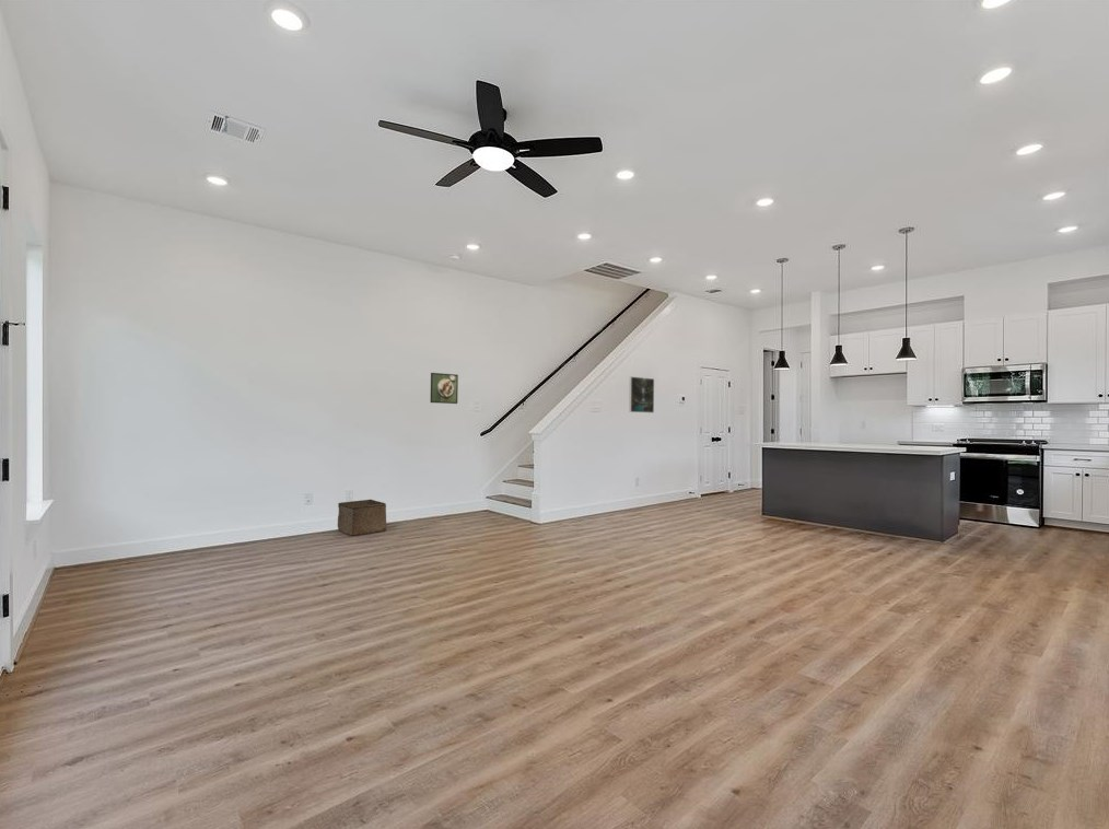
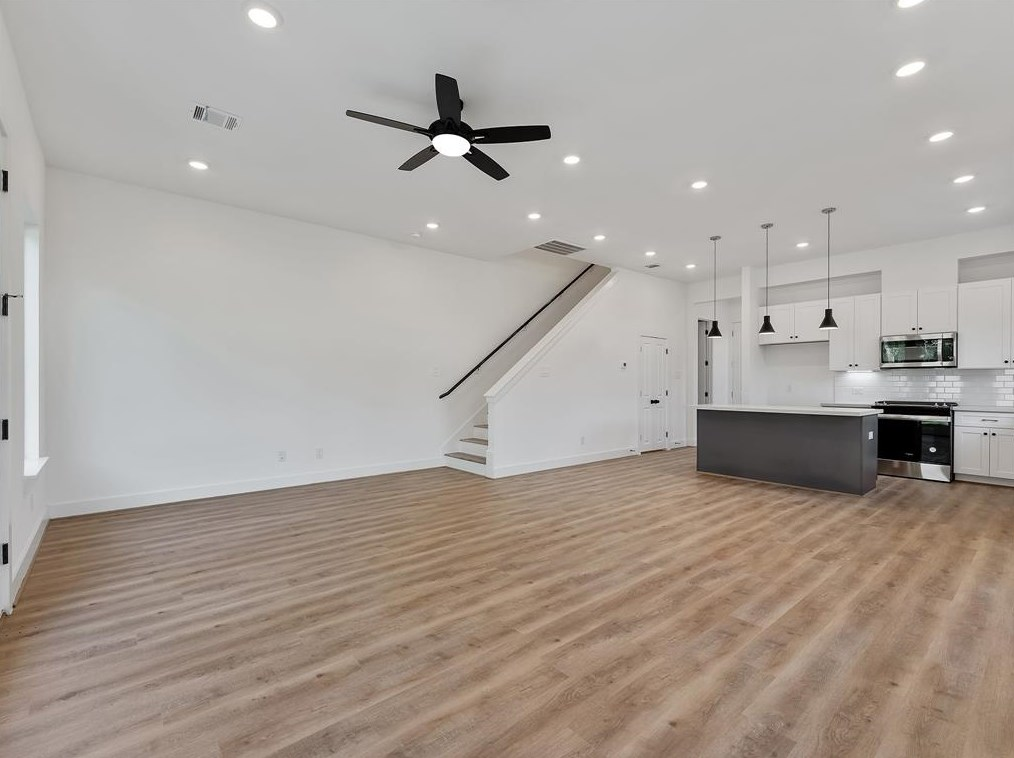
- storage bin (361, 516)
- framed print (641, 395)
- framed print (444, 388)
